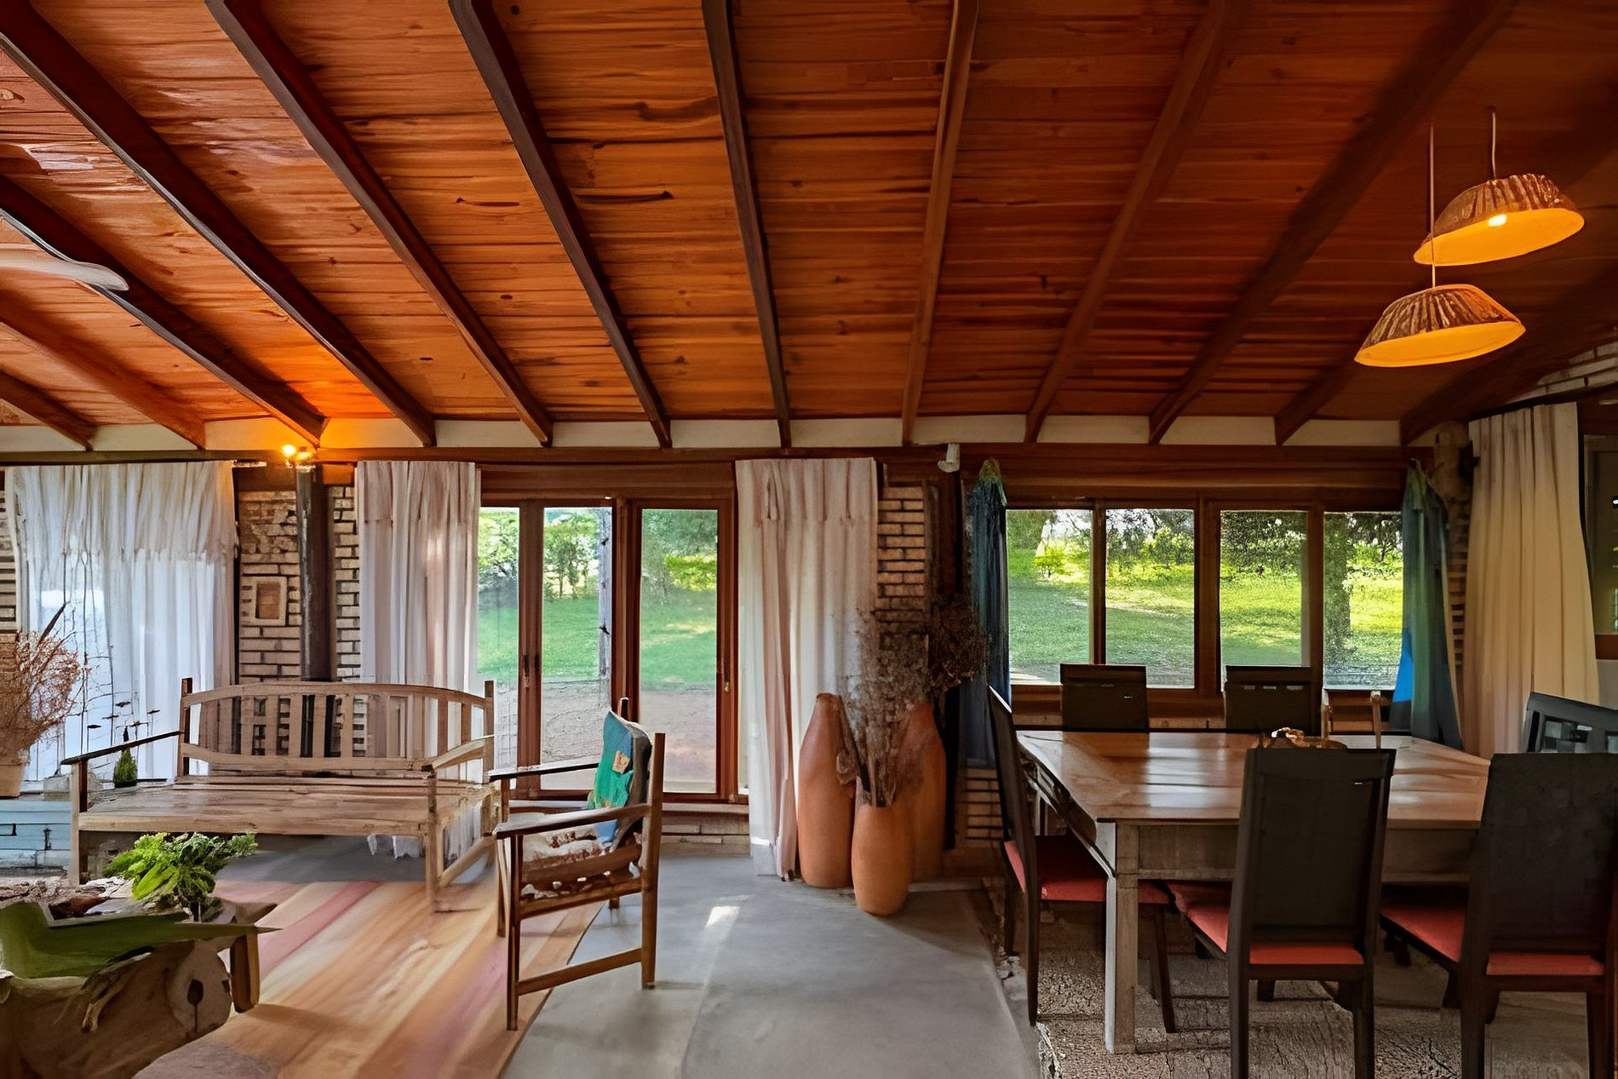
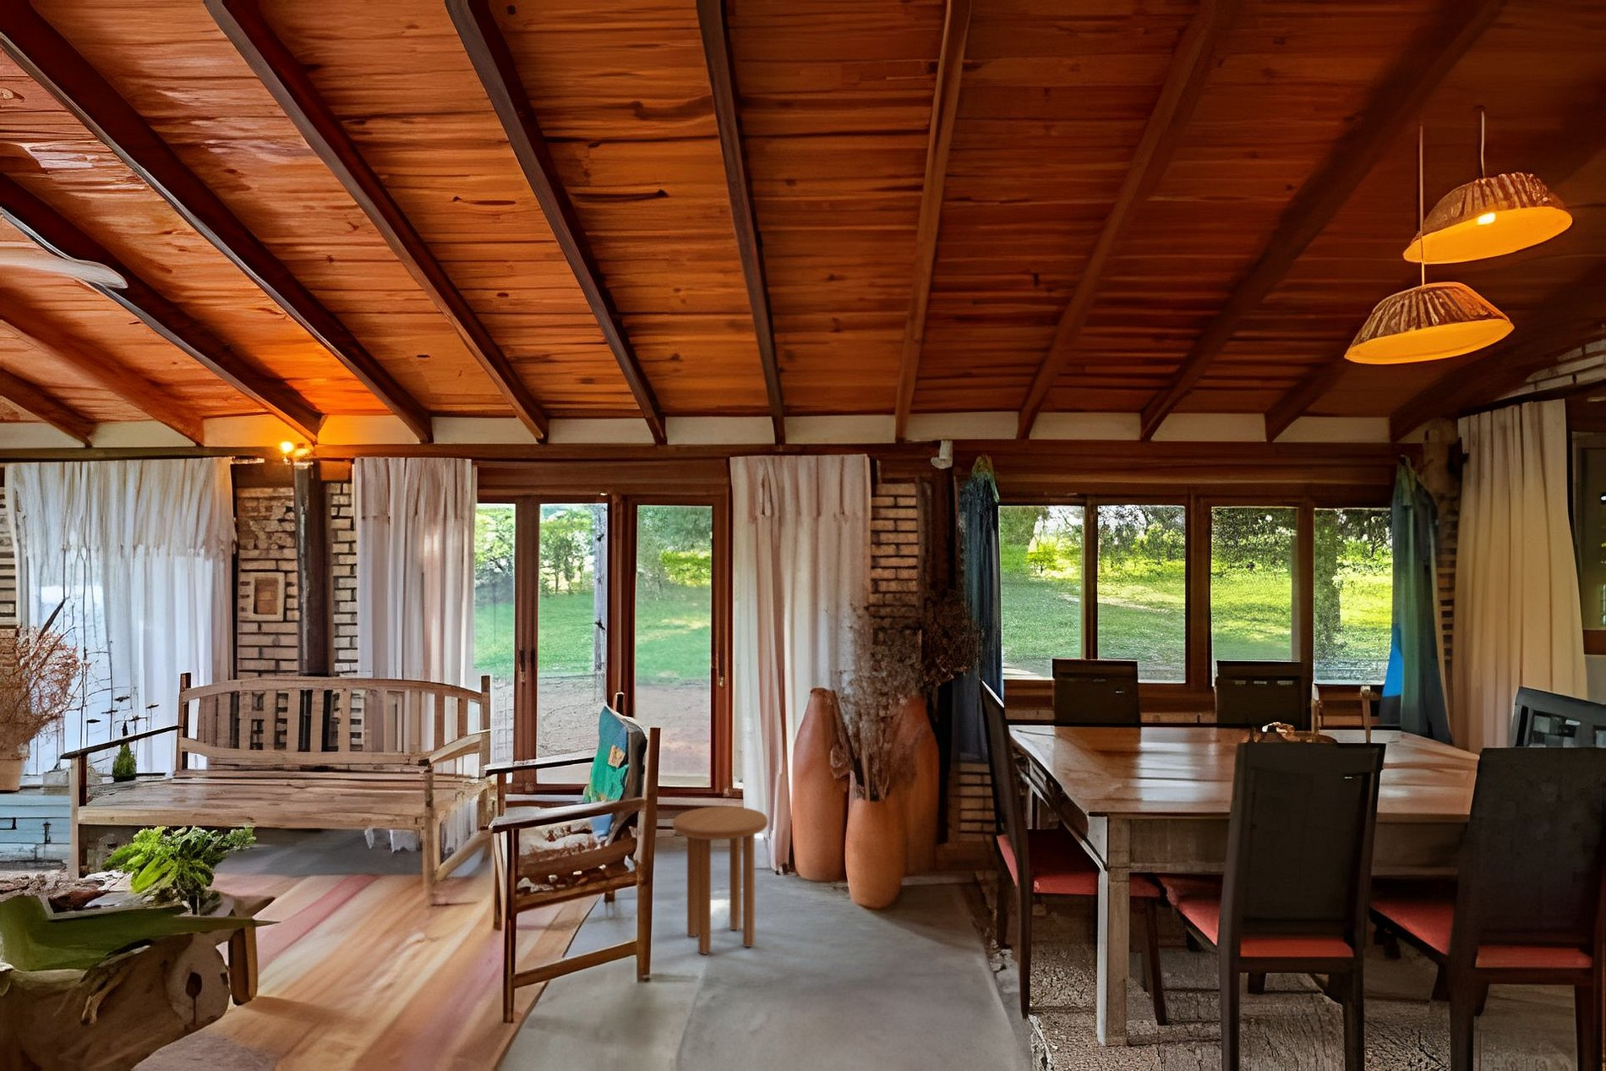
+ side table (729, 879)
